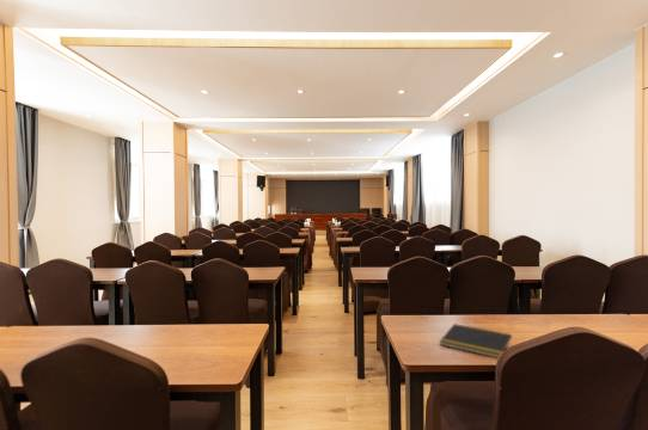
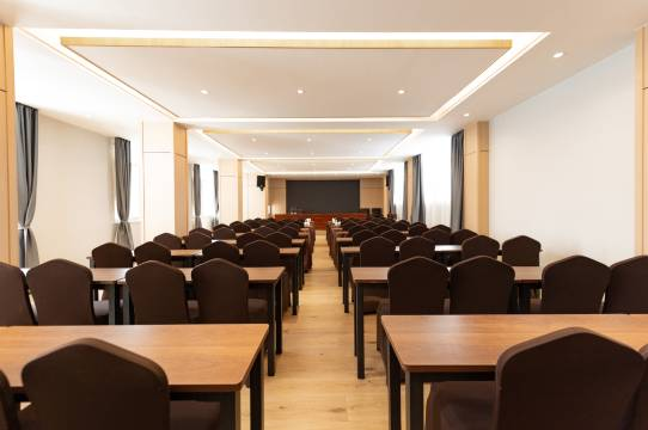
- notepad (475, 339)
